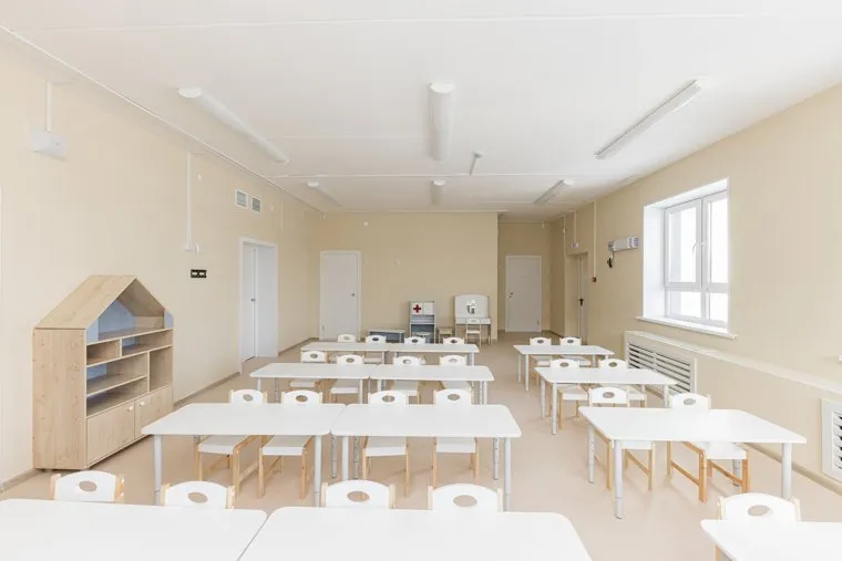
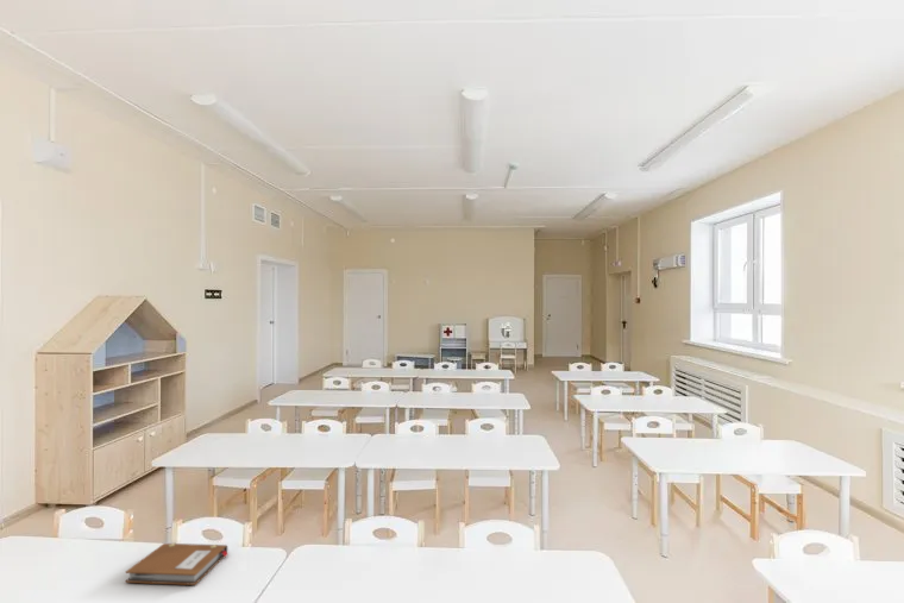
+ notebook (181, 561)
